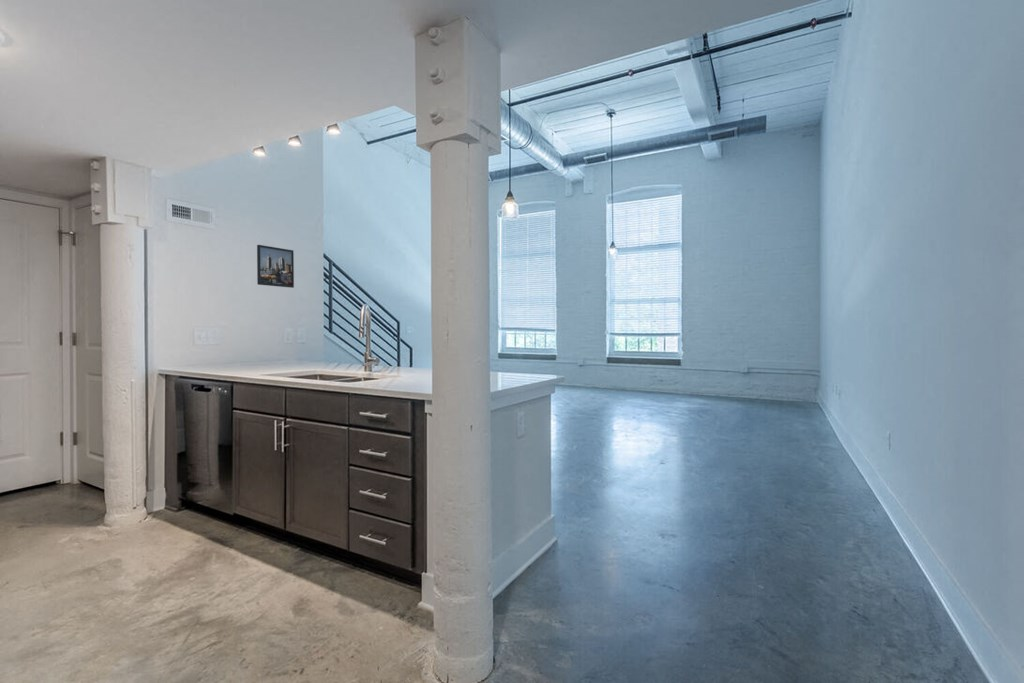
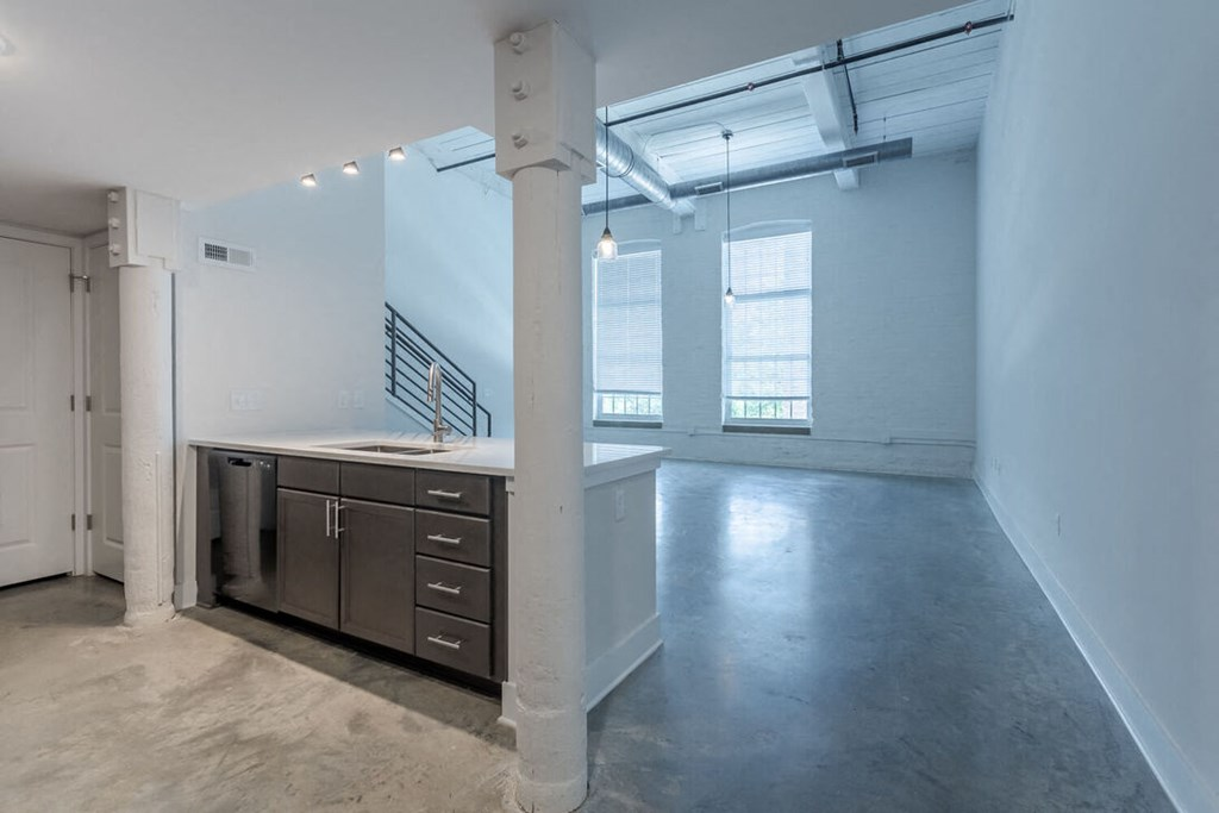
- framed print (276, 266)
